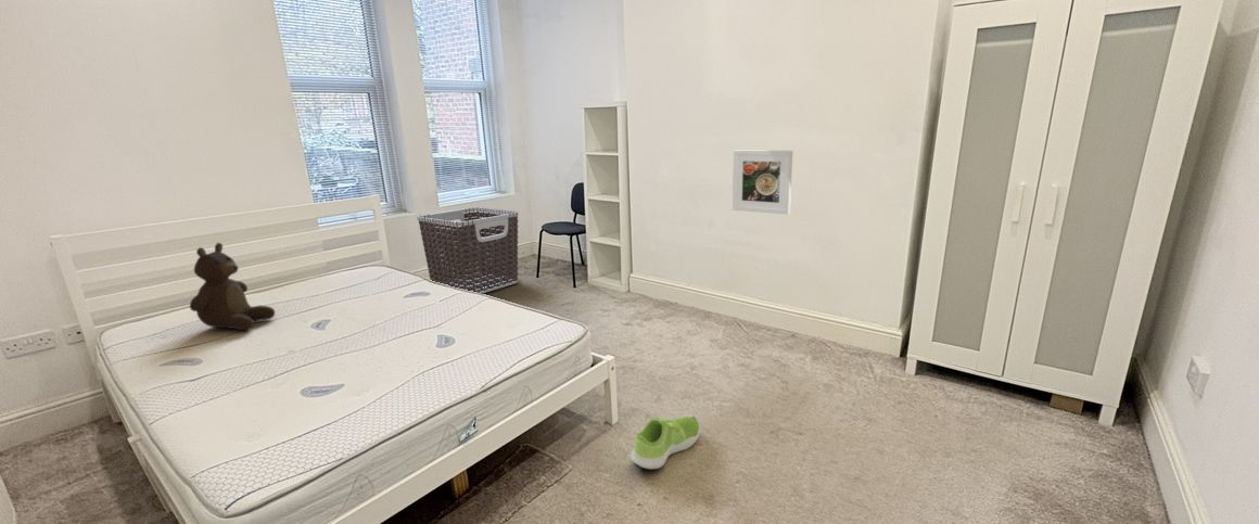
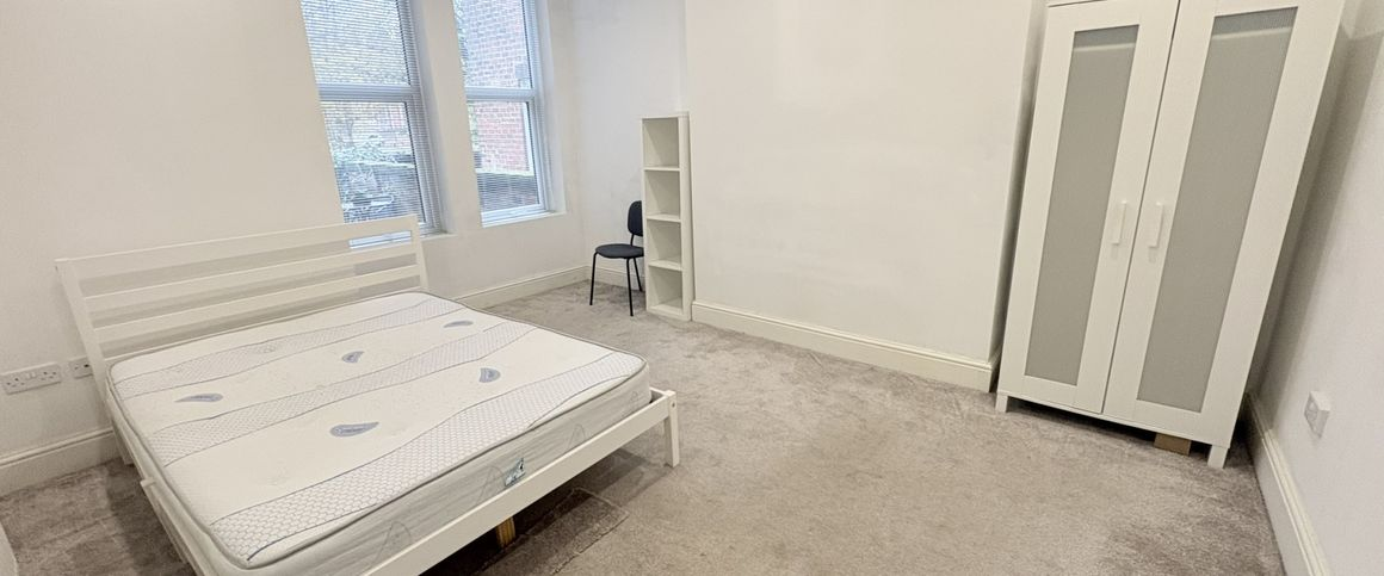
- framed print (761, 181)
- shoe (666, 433)
- clothes hamper (471, 250)
- teddy bear (230, 285)
